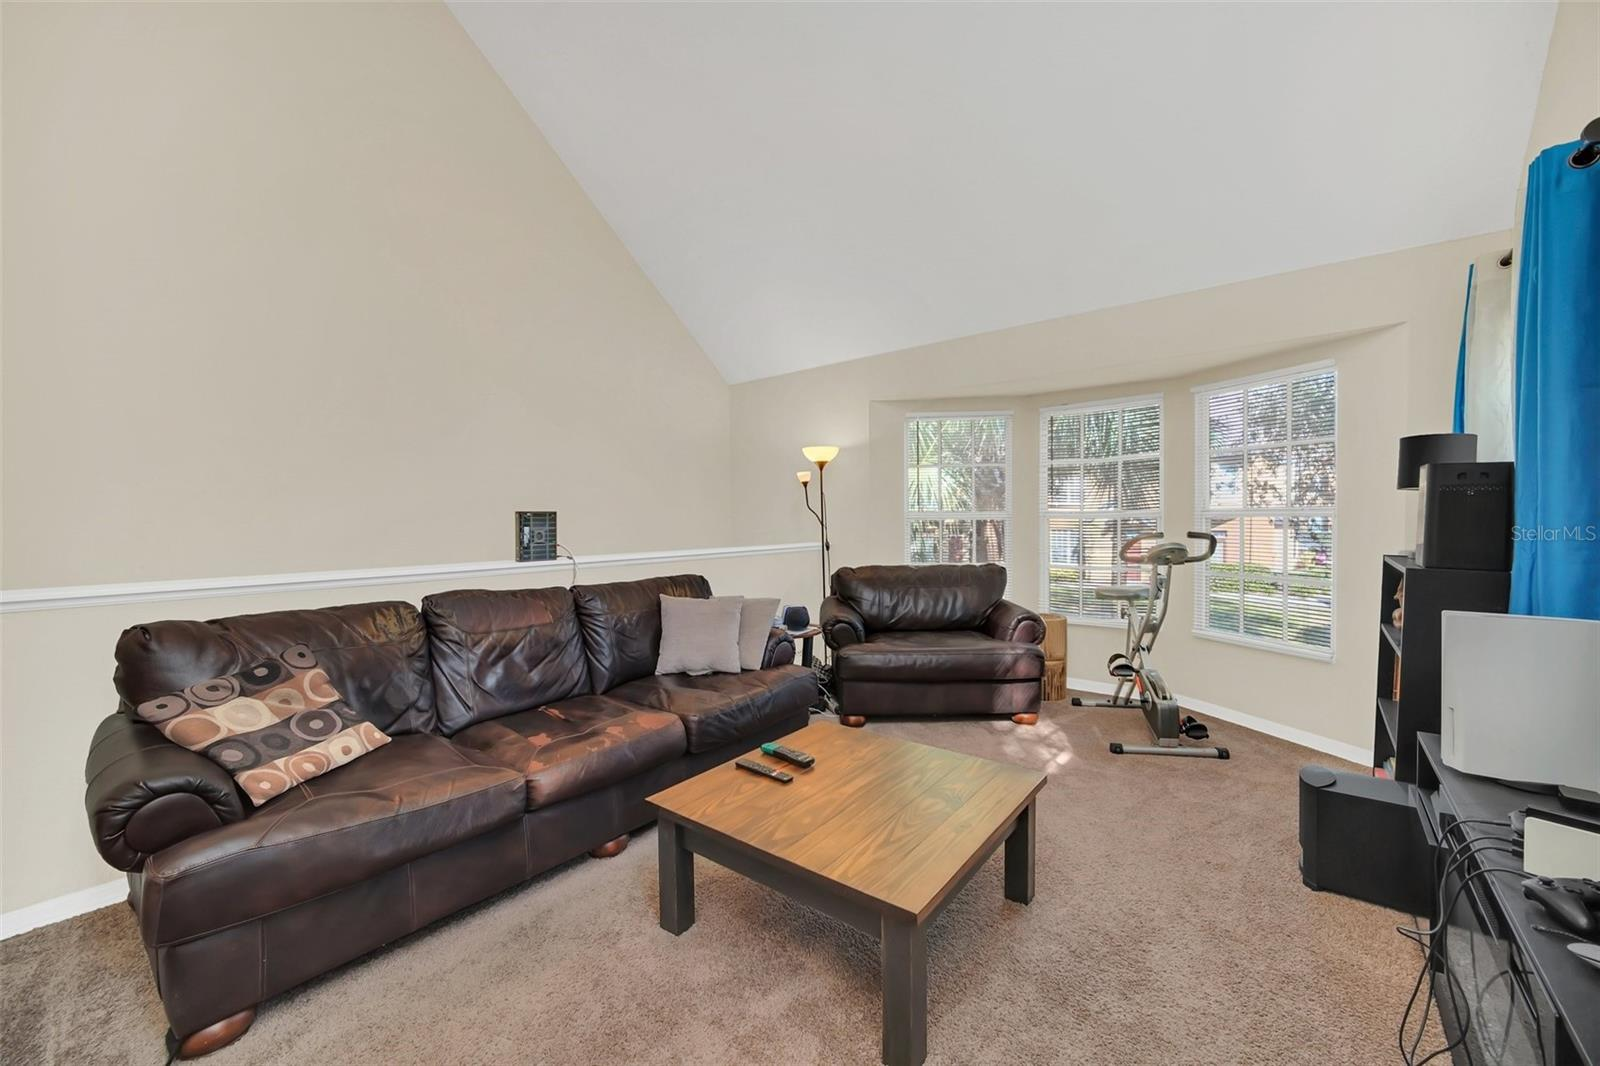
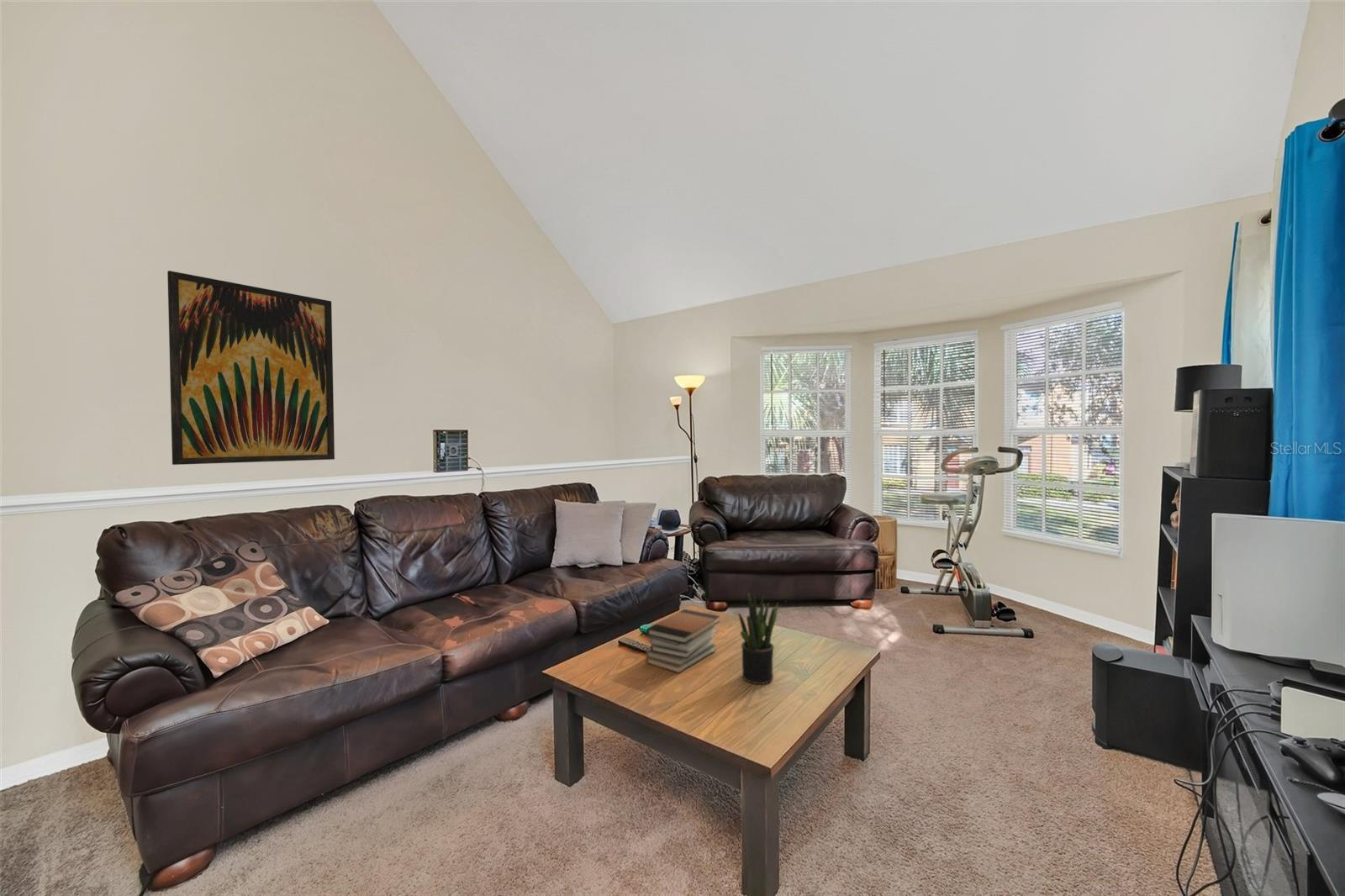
+ wall art (259, 375)
+ book stack (683, 639)
+ potted plant (759, 635)
